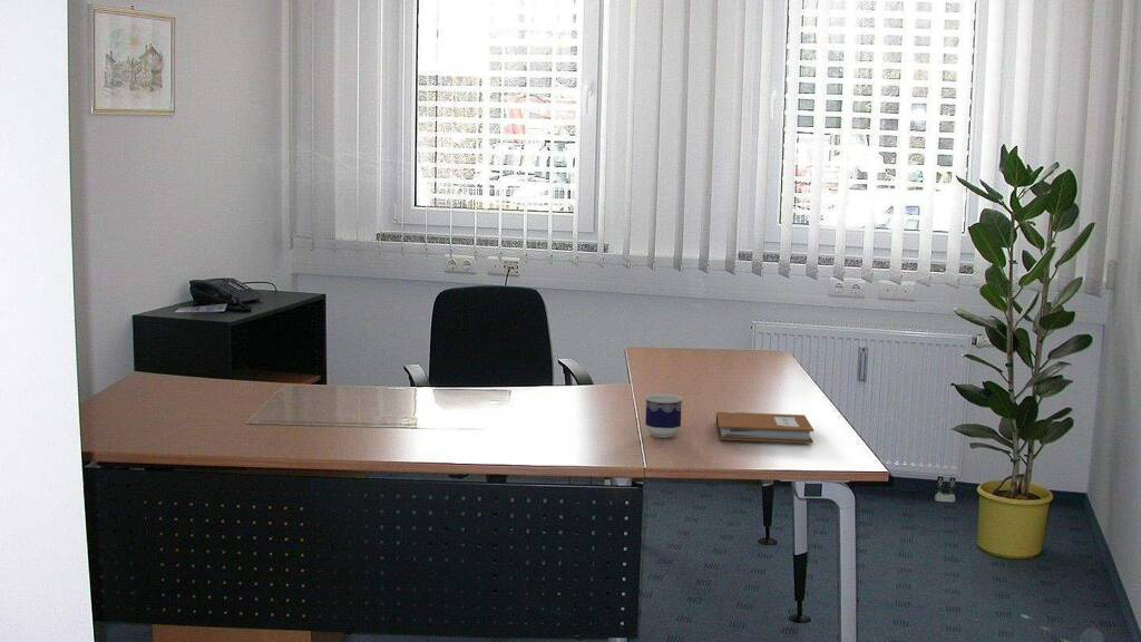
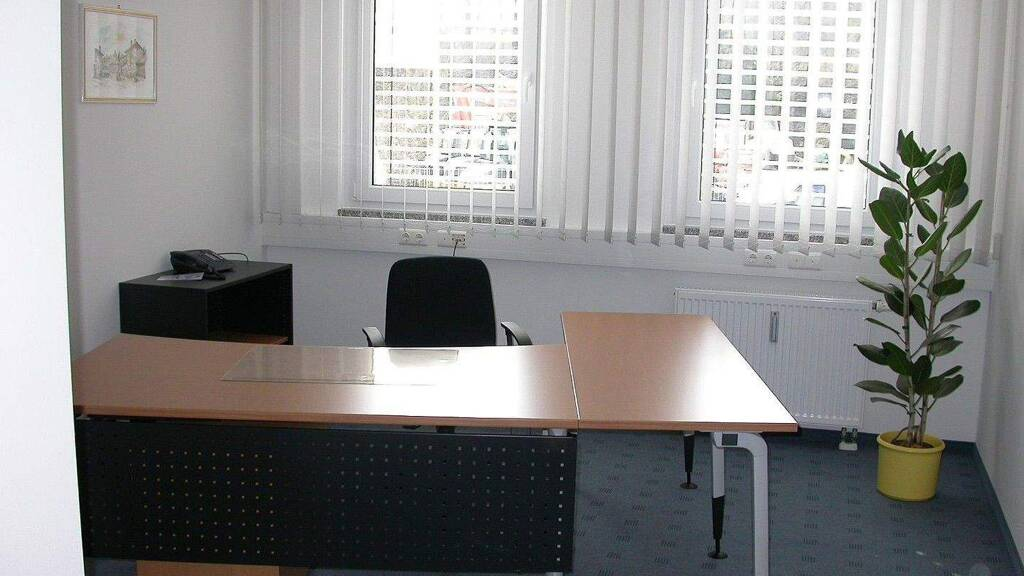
- cup (664, 415)
- notebook (764, 426)
